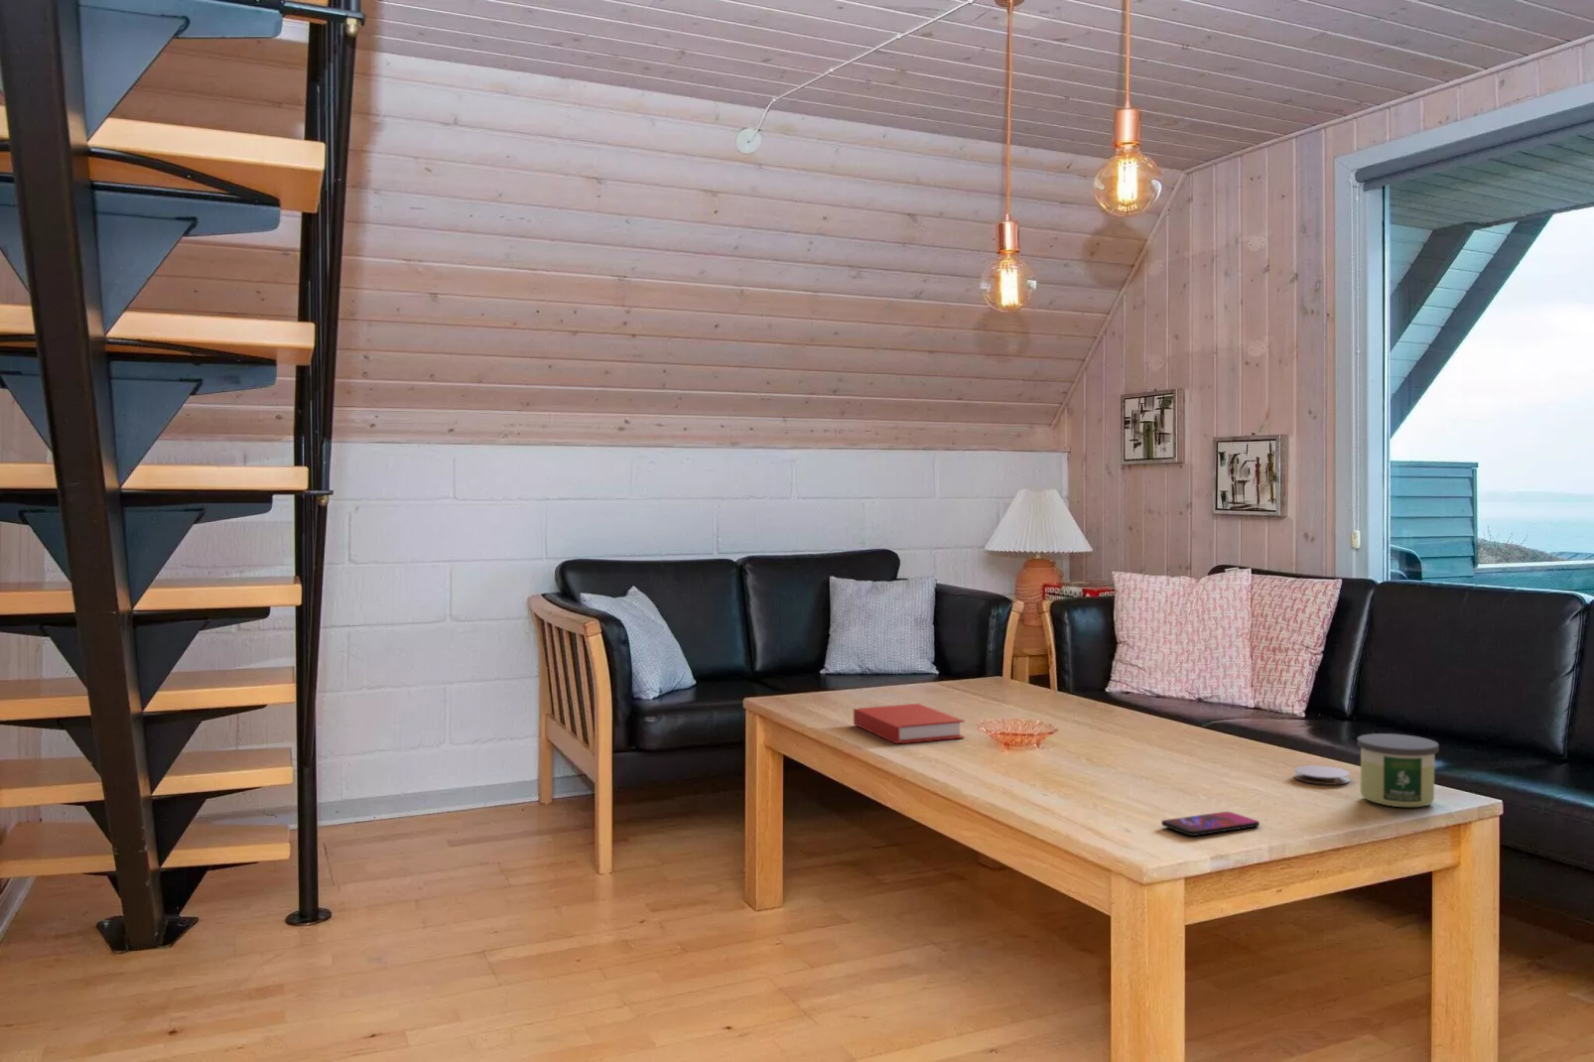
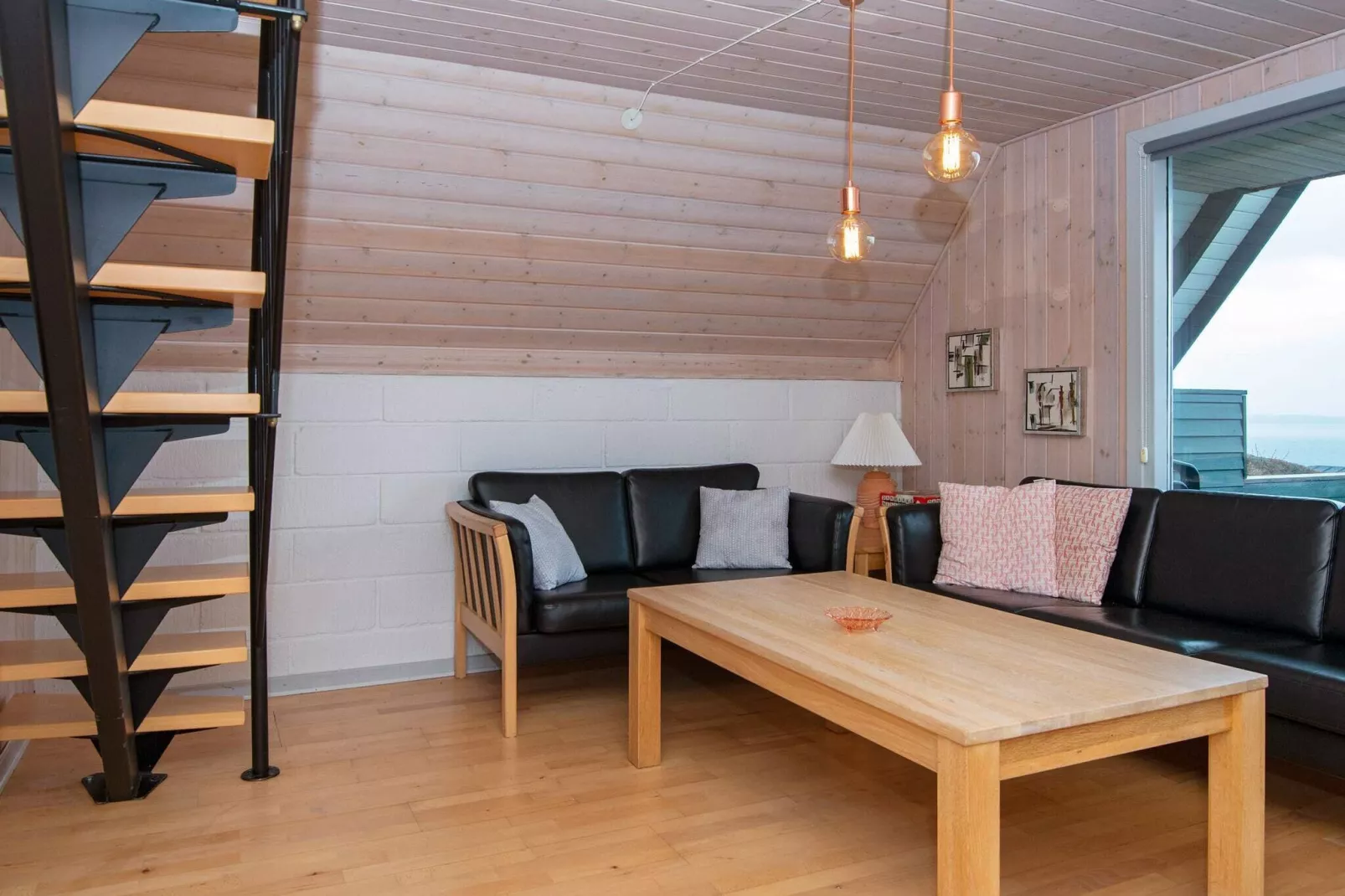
- coaster (1321, 774)
- candle (1396, 770)
- smartphone (1210, 823)
- book (907, 723)
